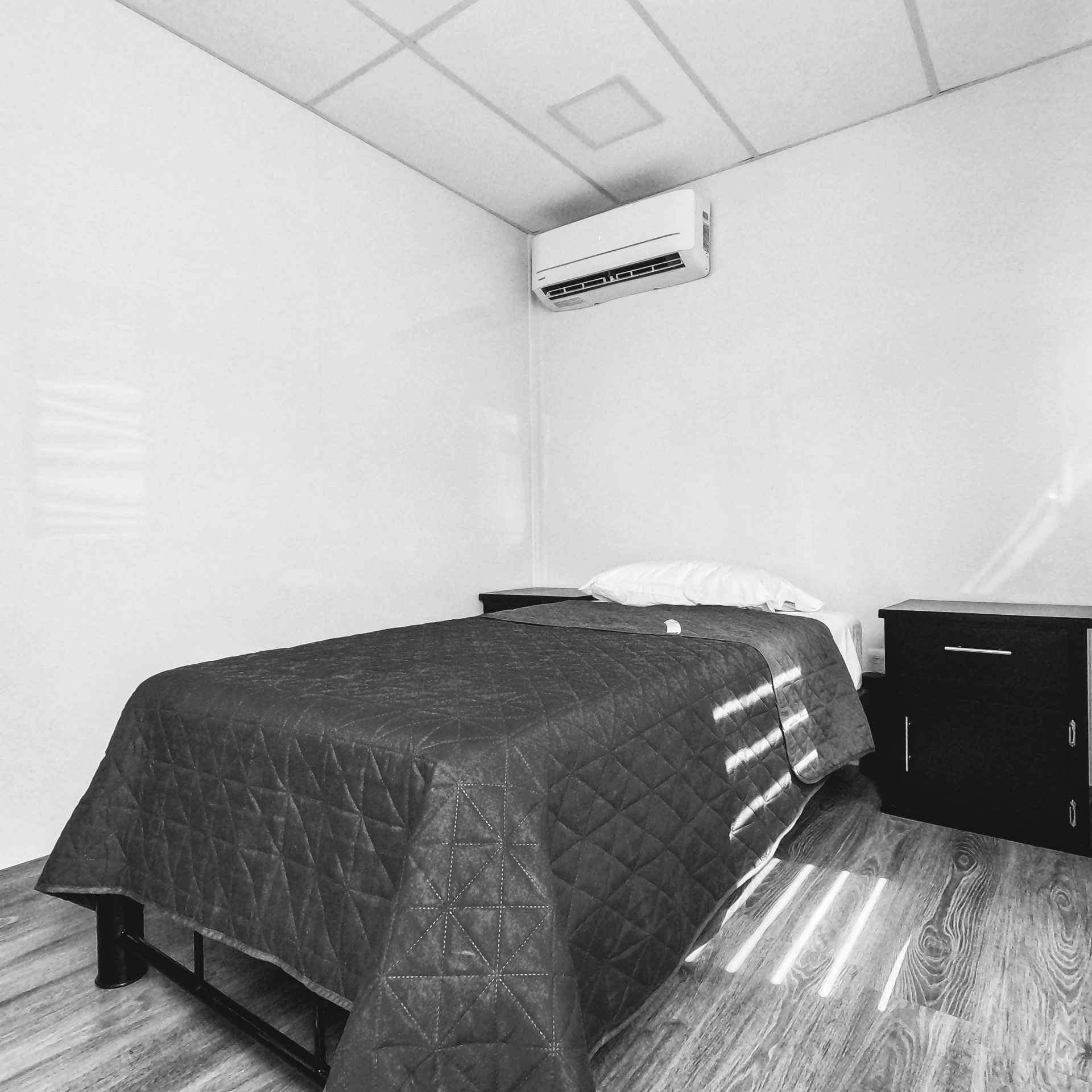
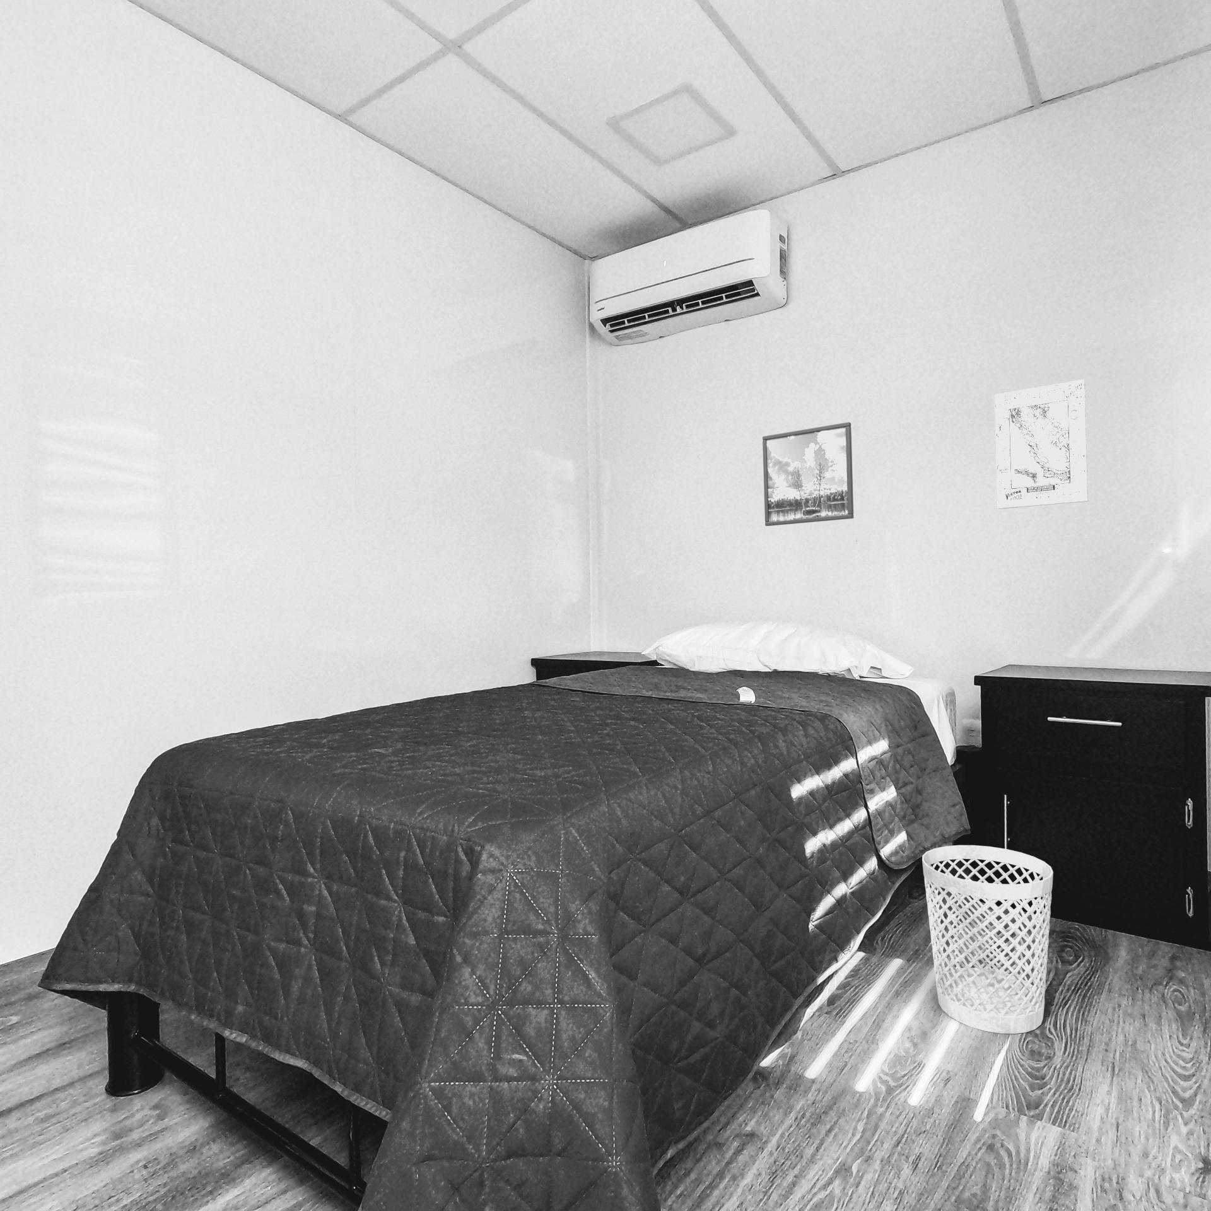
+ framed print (806, 476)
+ wastebasket (987, 935)
+ wall art (1040, 446)
